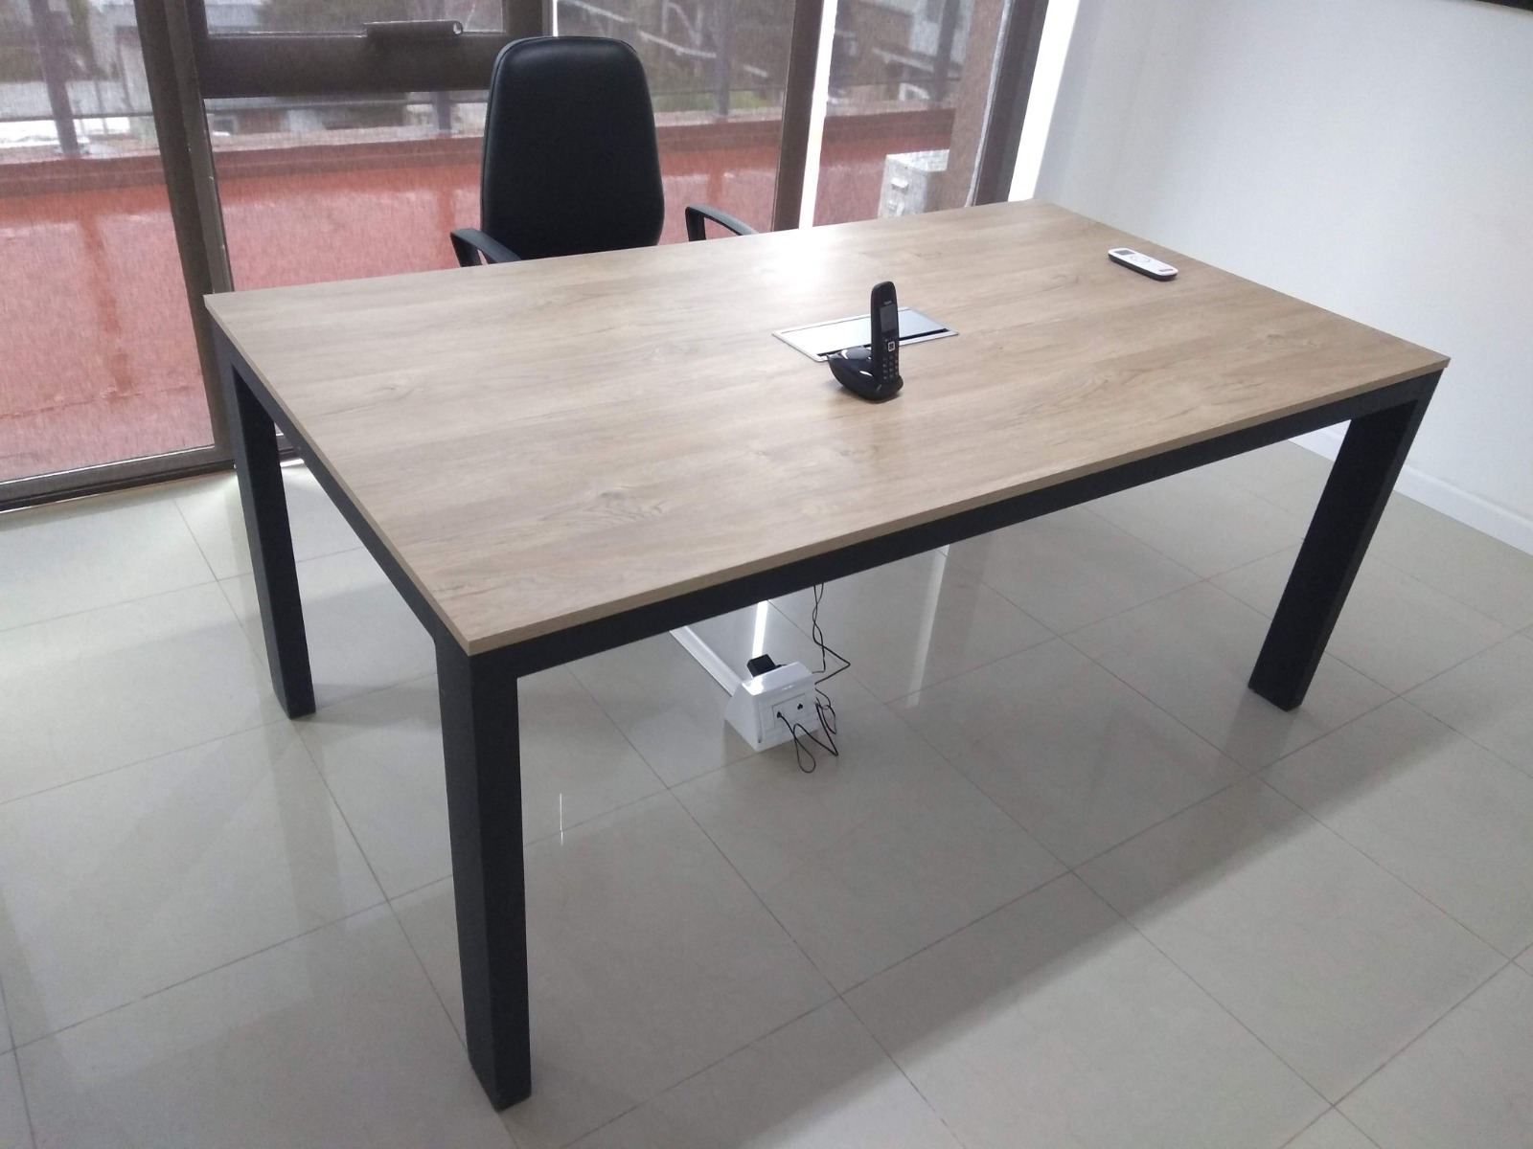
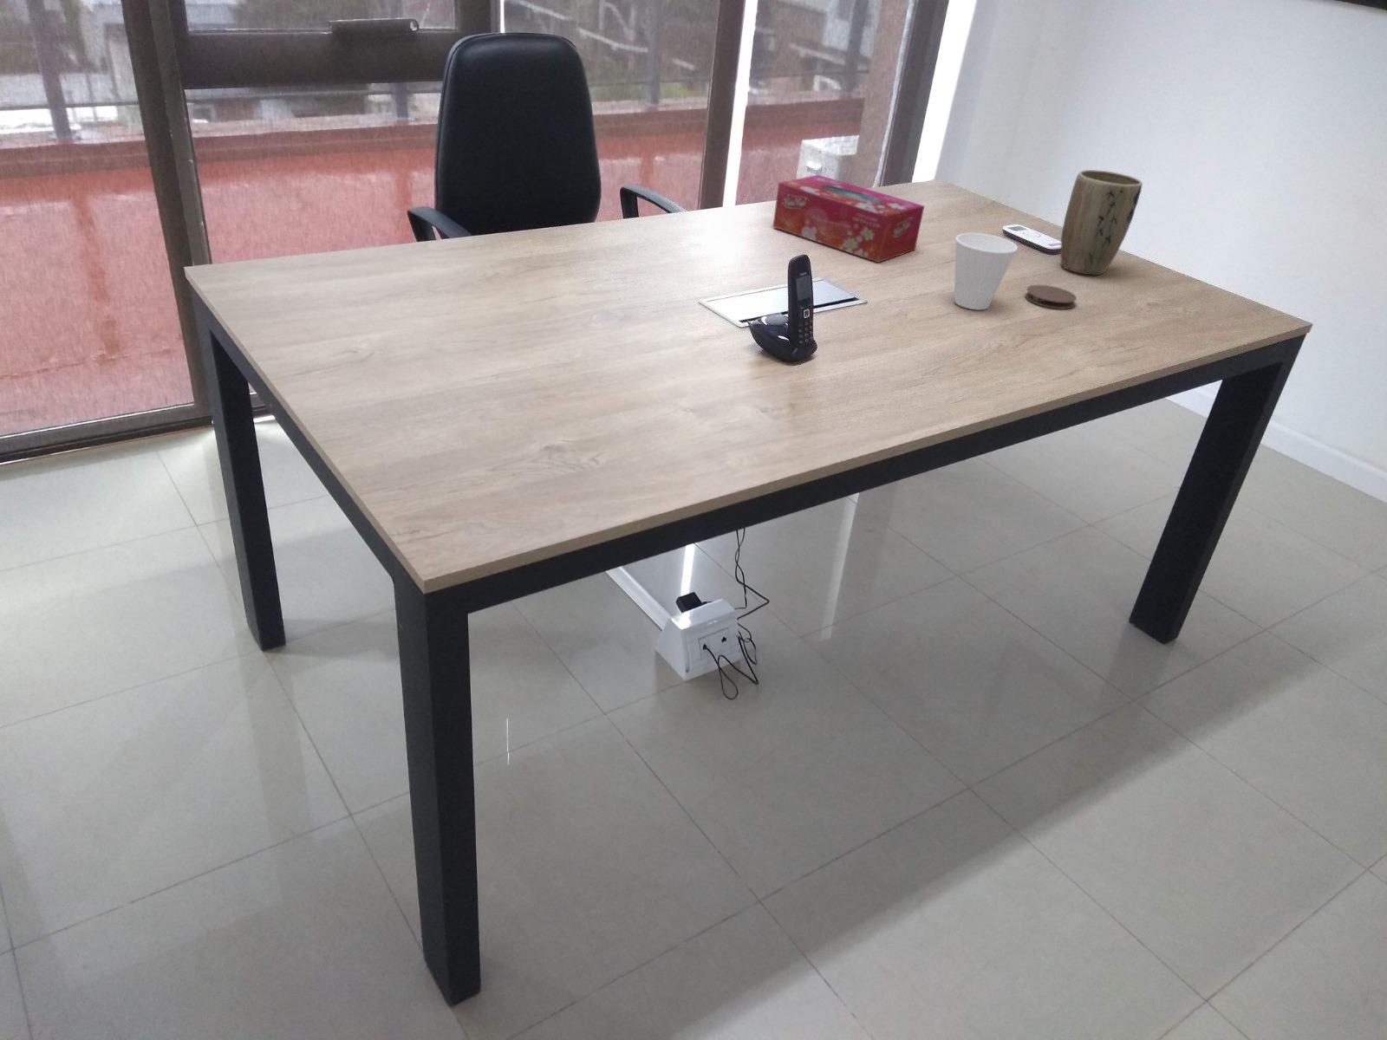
+ coaster (1051, 296)
+ cup (979, 273)
+ plant pot (1096, 224)
+ tissue box (846, 216)
